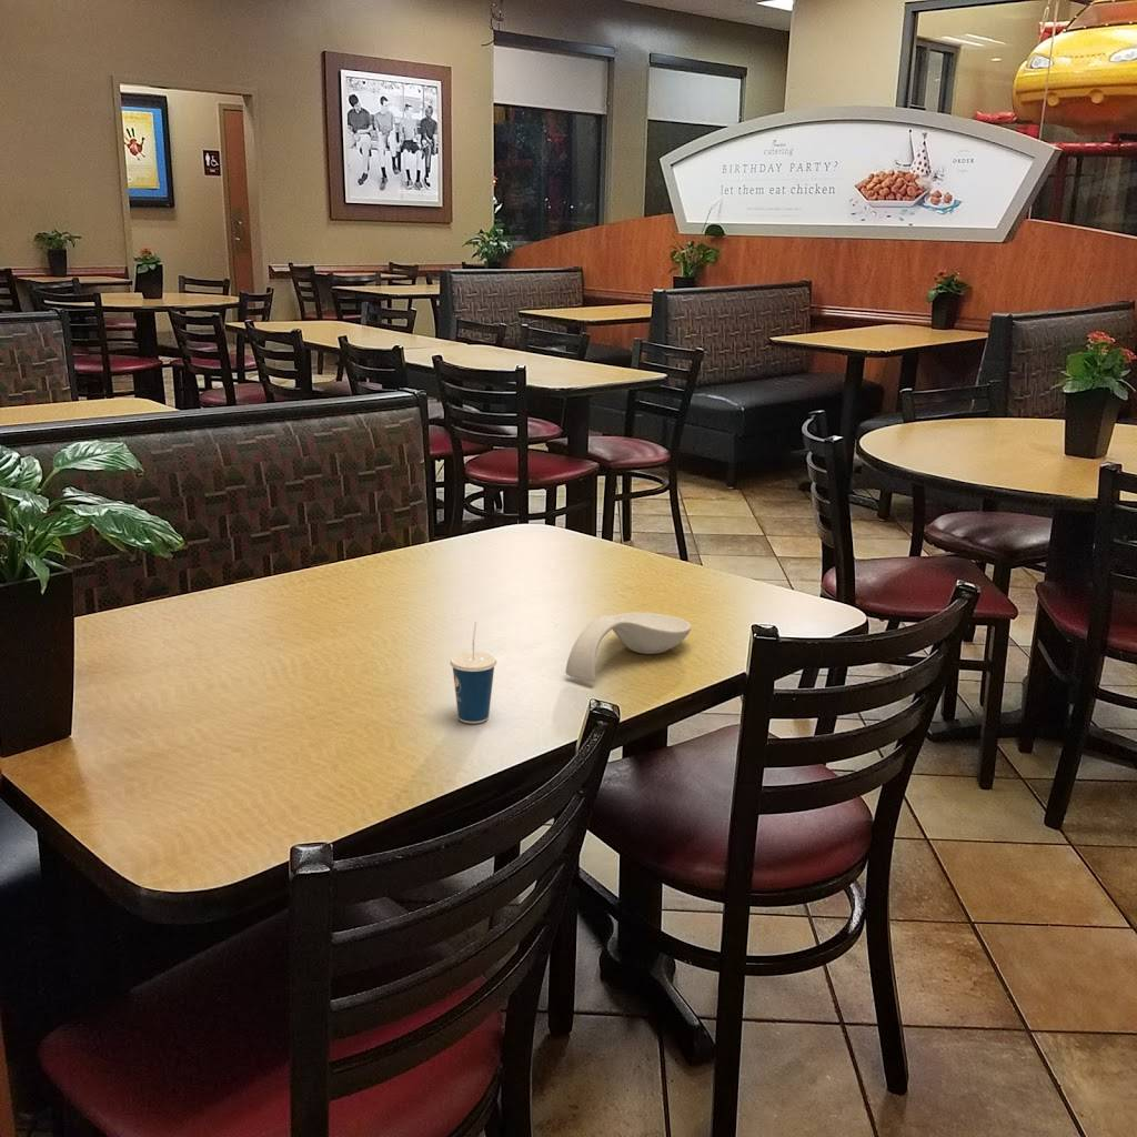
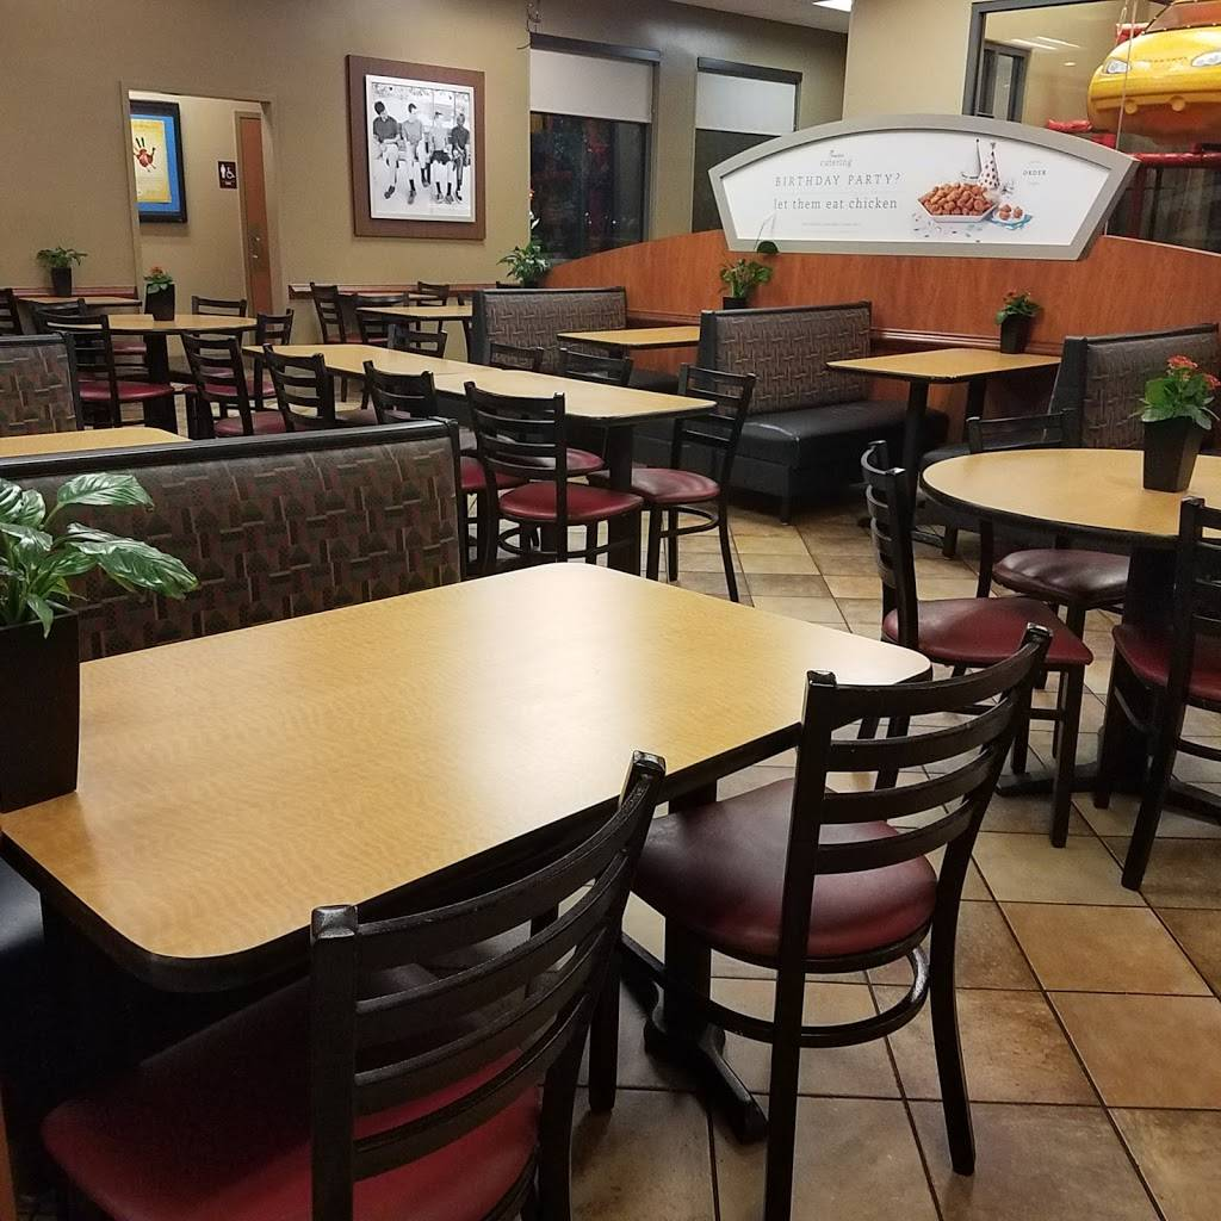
- cup (473, 672)
- spoon rest (628, 634)
